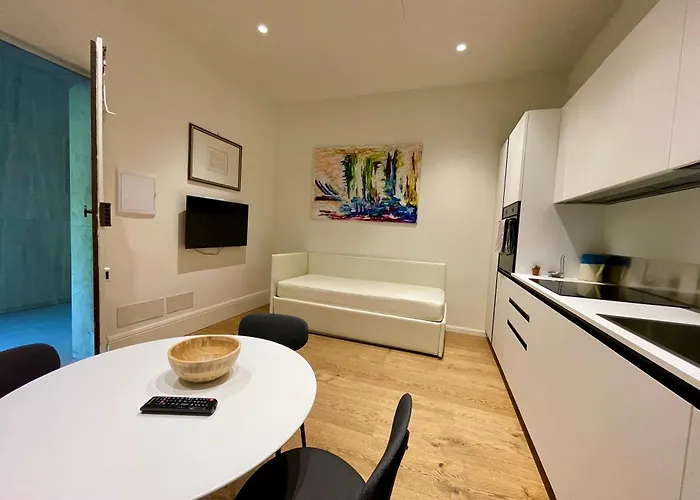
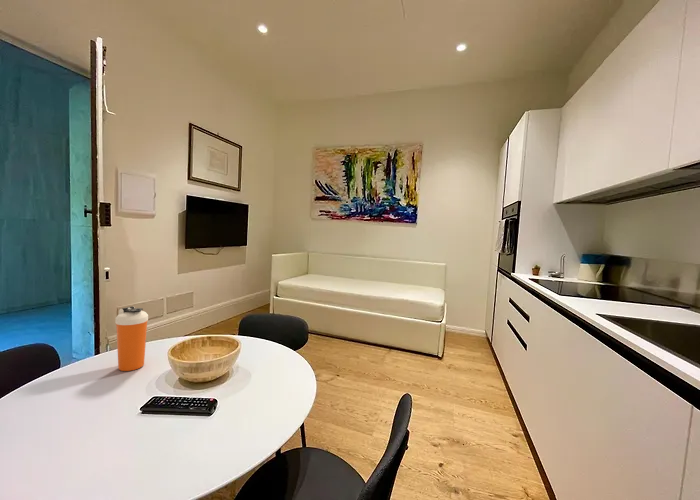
+ shaker bottle (131, 337)
